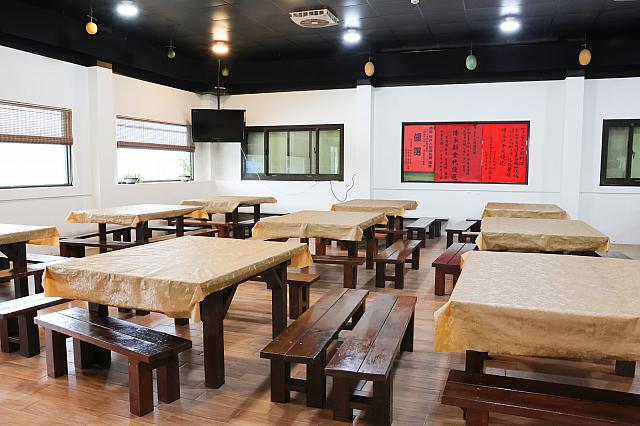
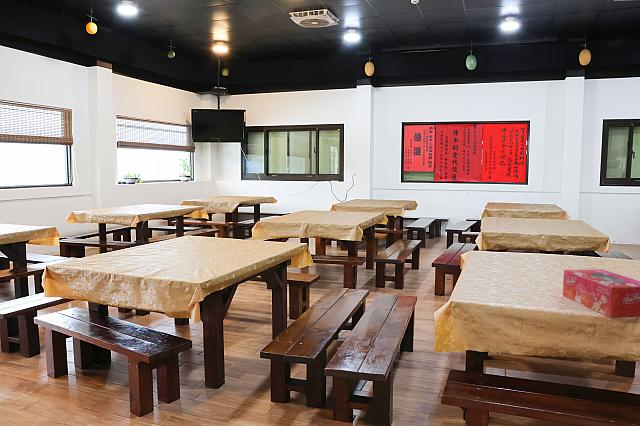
+ tissue box (606, 291)
